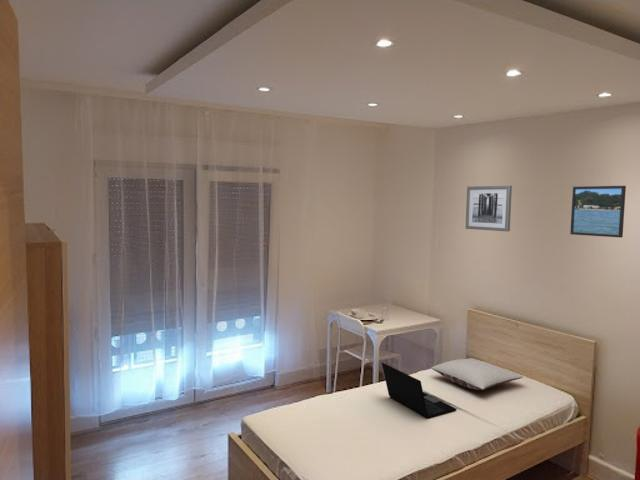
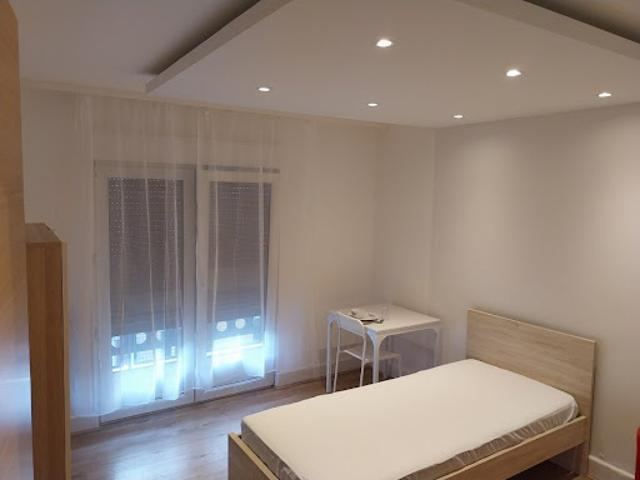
- laptop (418, 386)
- wall art (487, 208)
- pillow (476, 372)
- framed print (596, 211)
